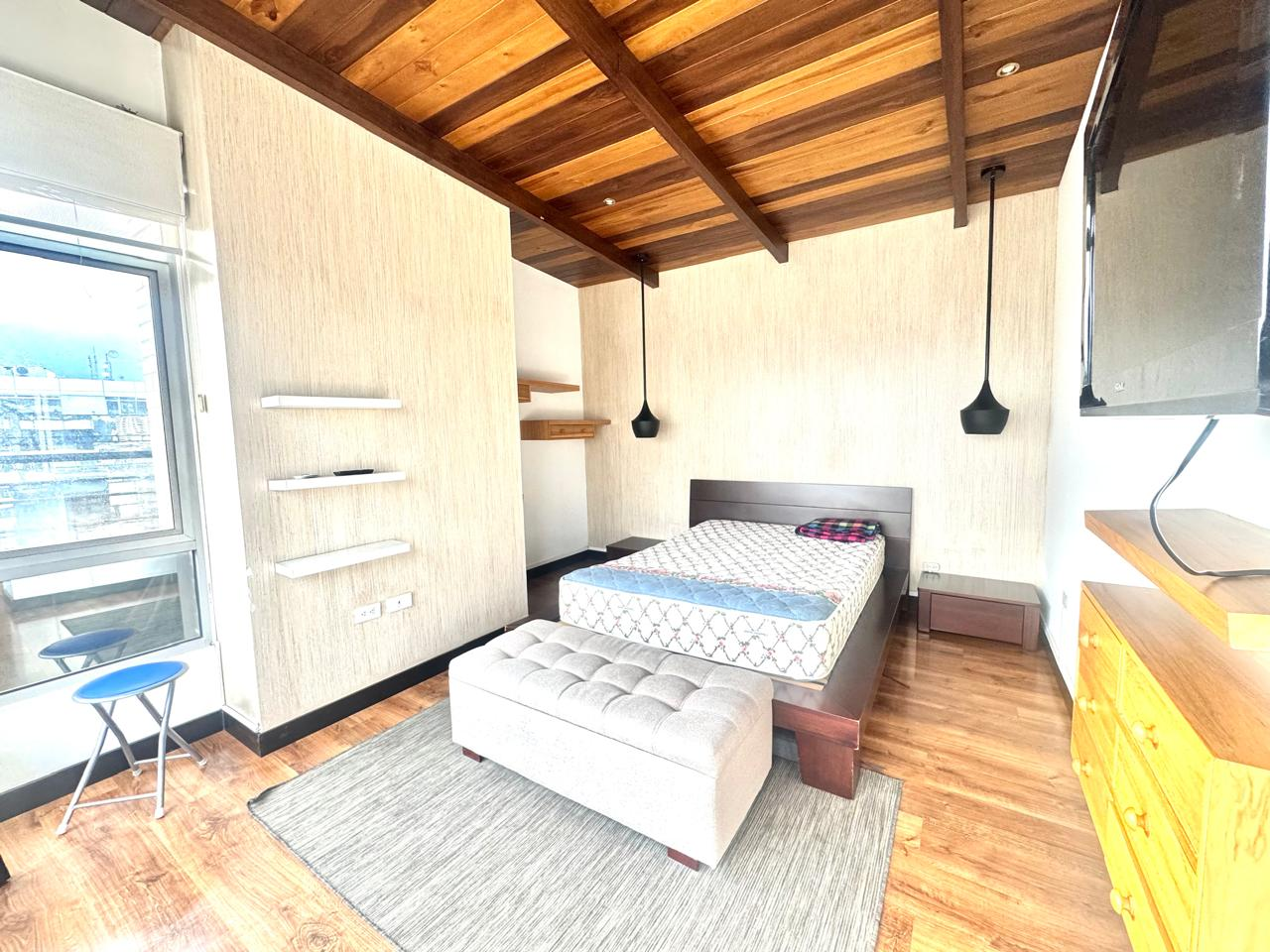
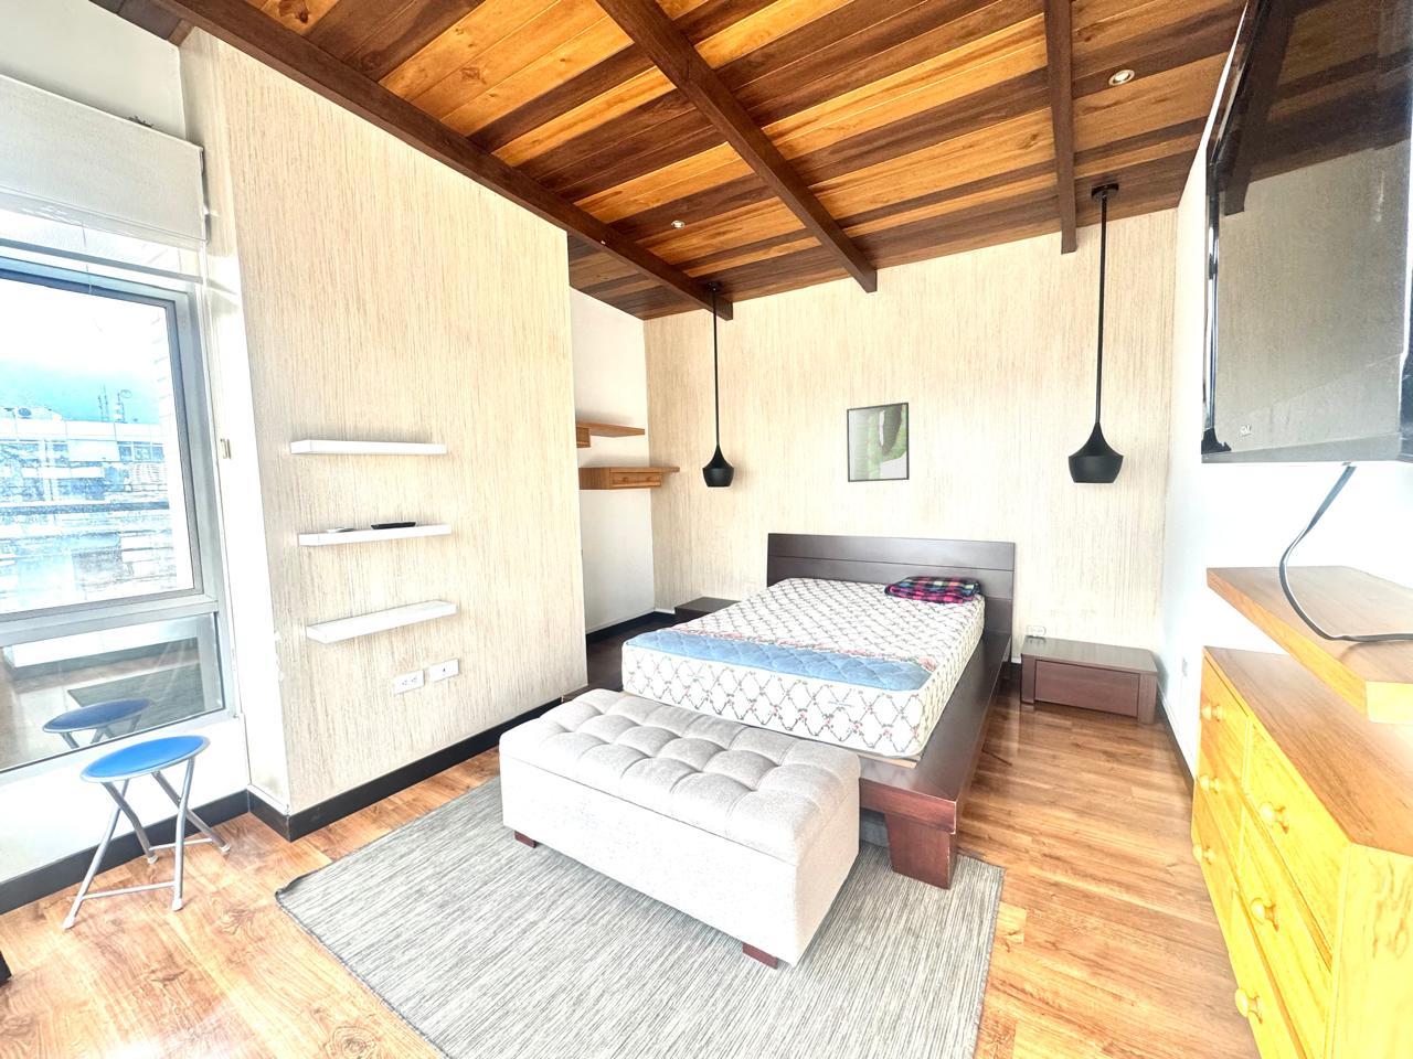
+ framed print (877, 444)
